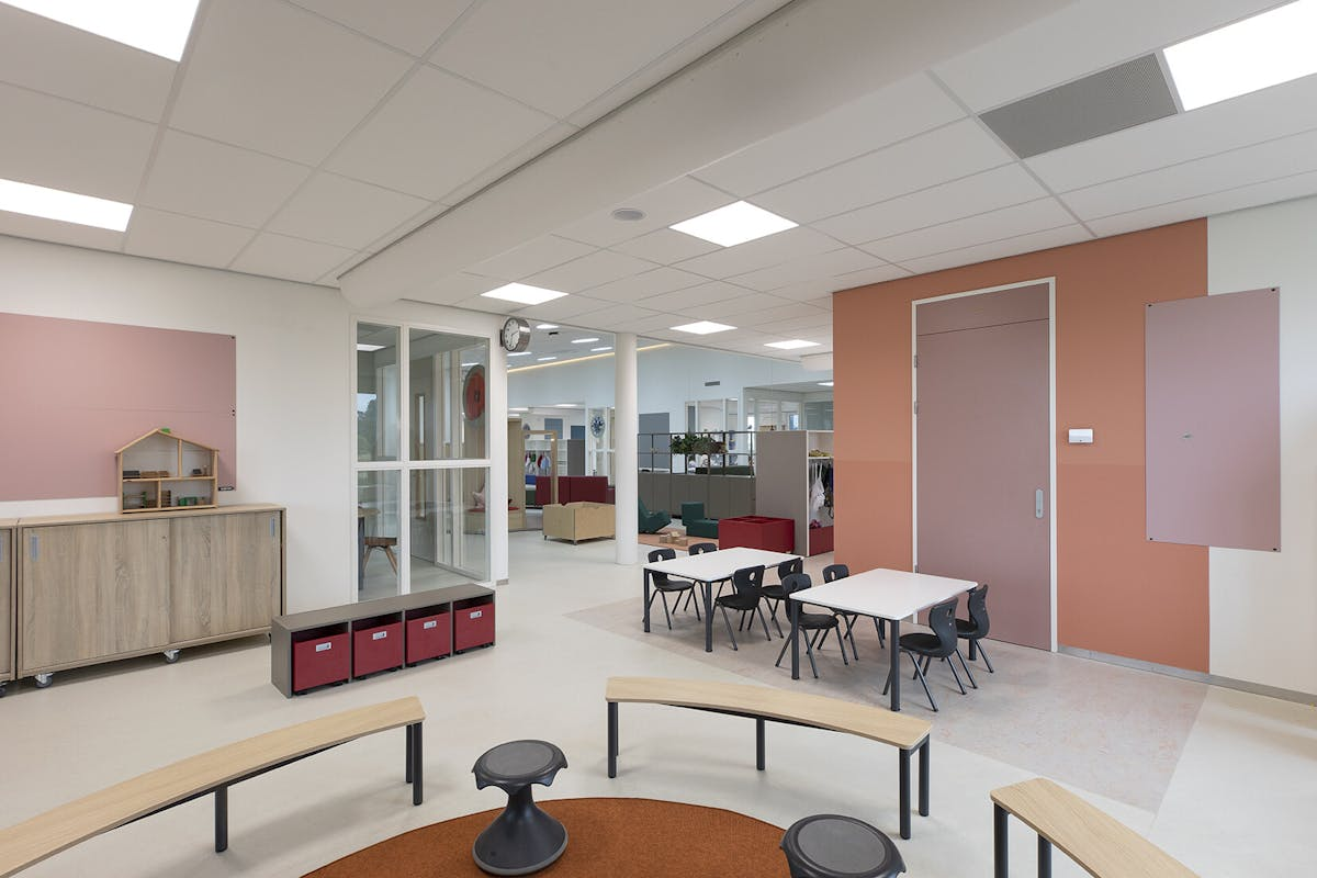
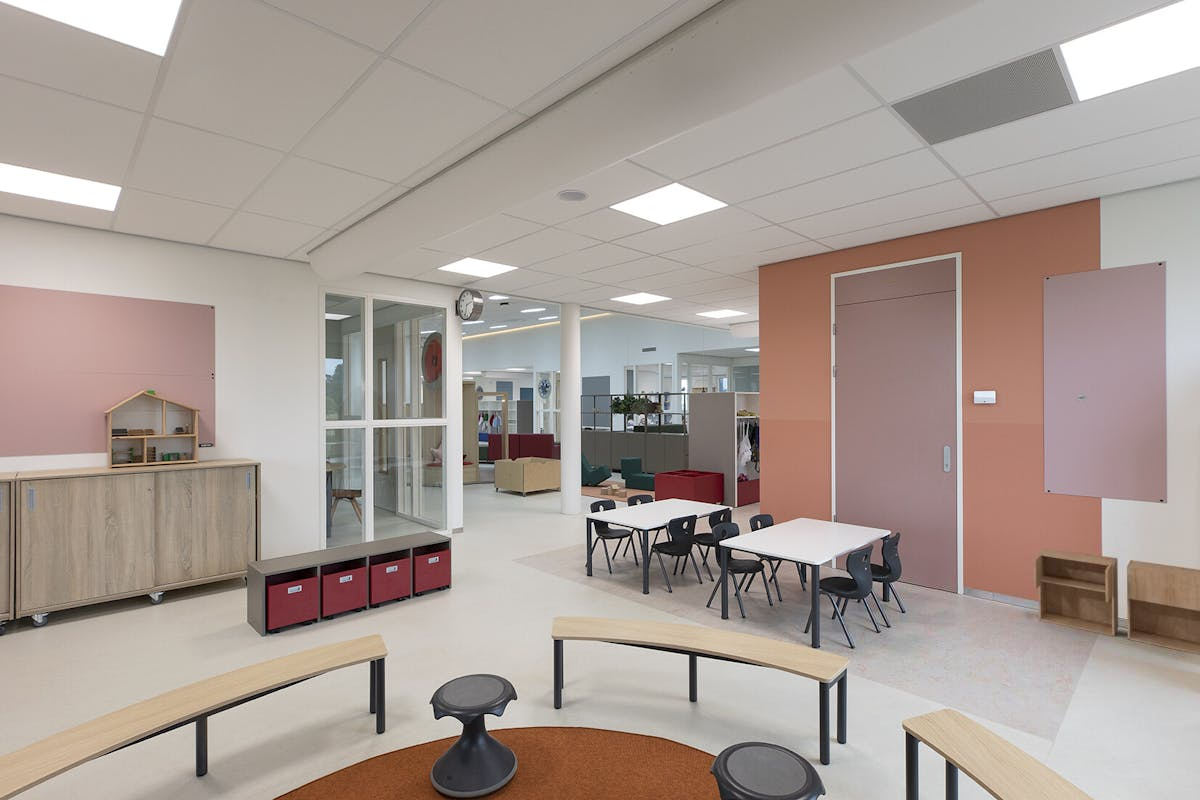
+ storage cabinet (1117, 601)
